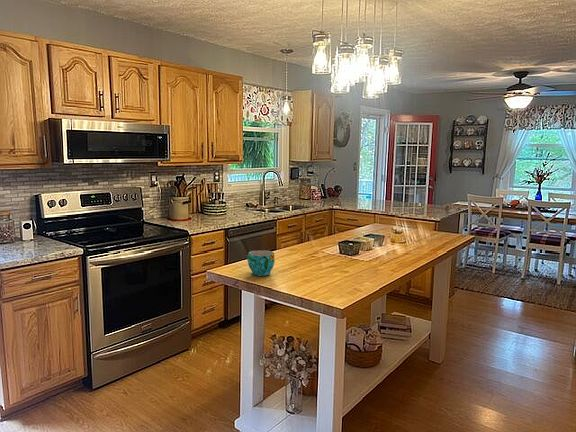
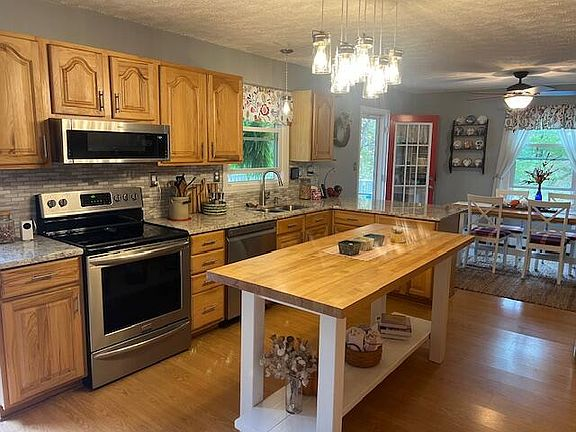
- cup (259, 263)
